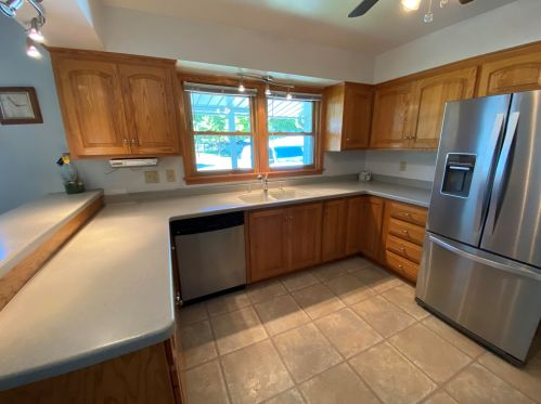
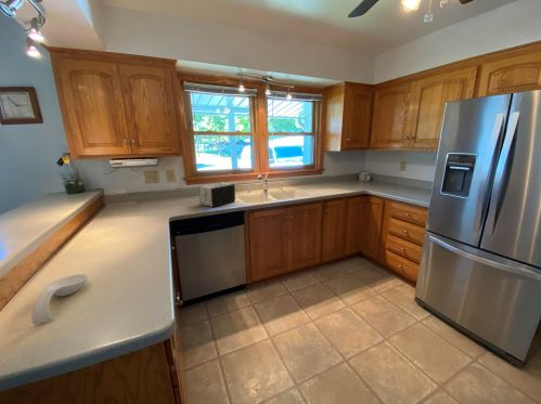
+ toaster (217, 194)
+ spoon rest (60, 291)
